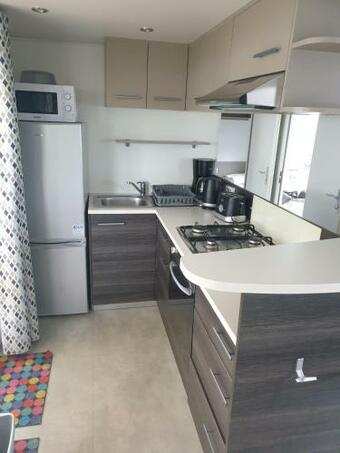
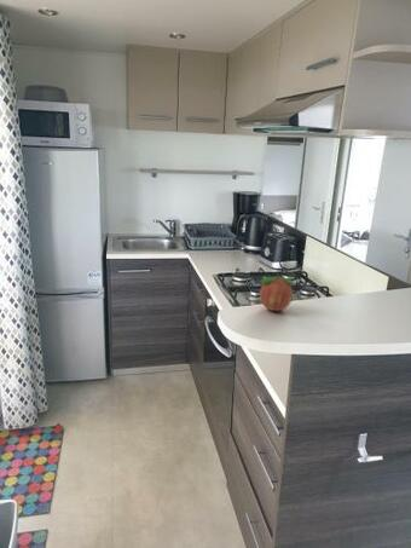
+ fruit (277, 292)
